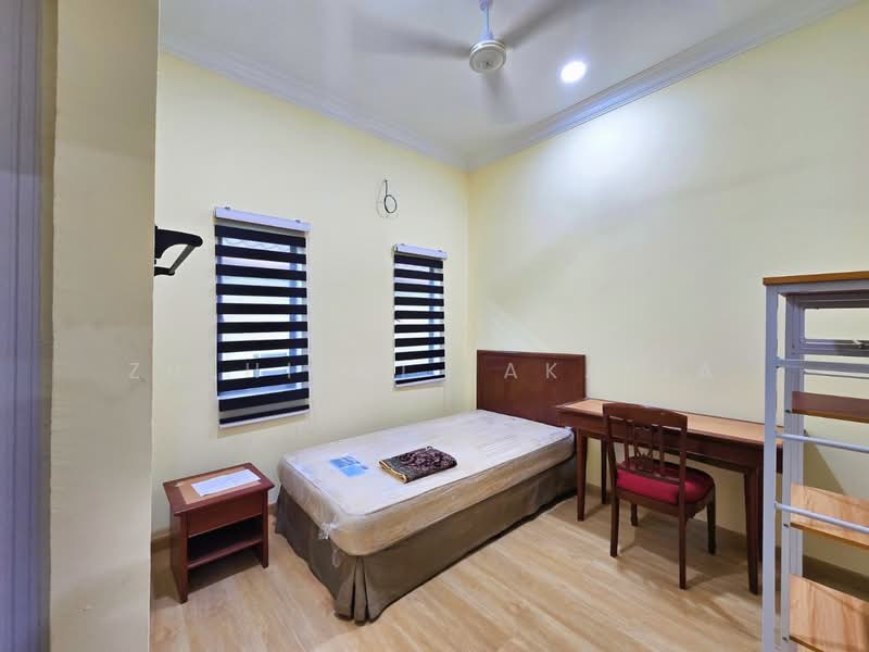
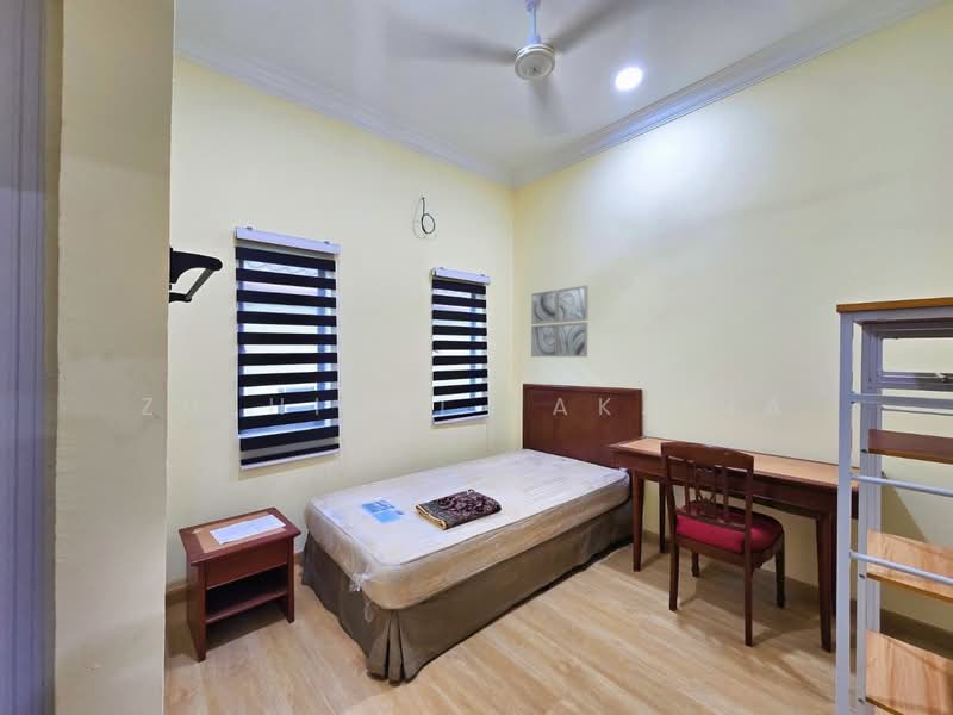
+ wall art (558, 322)
